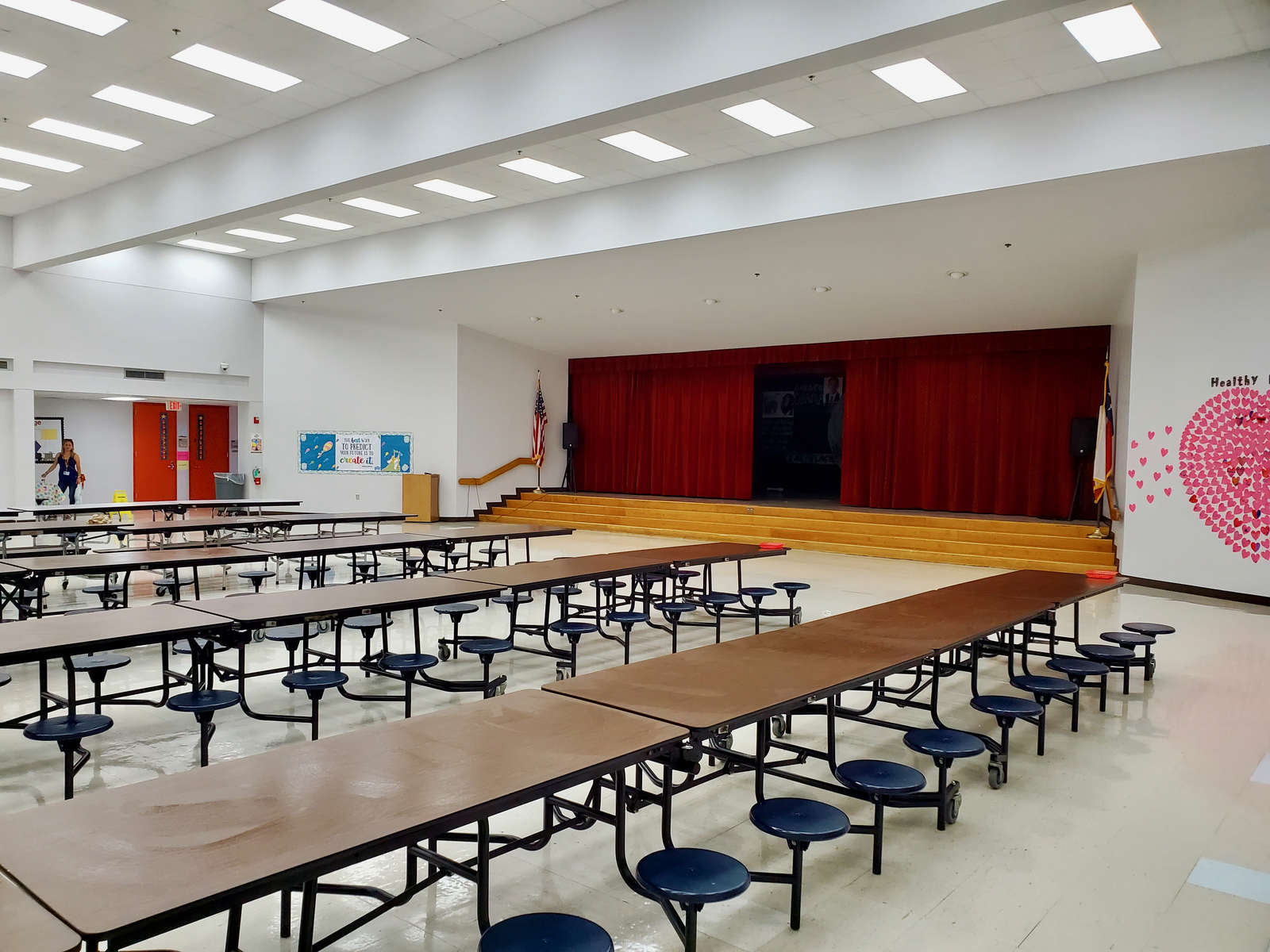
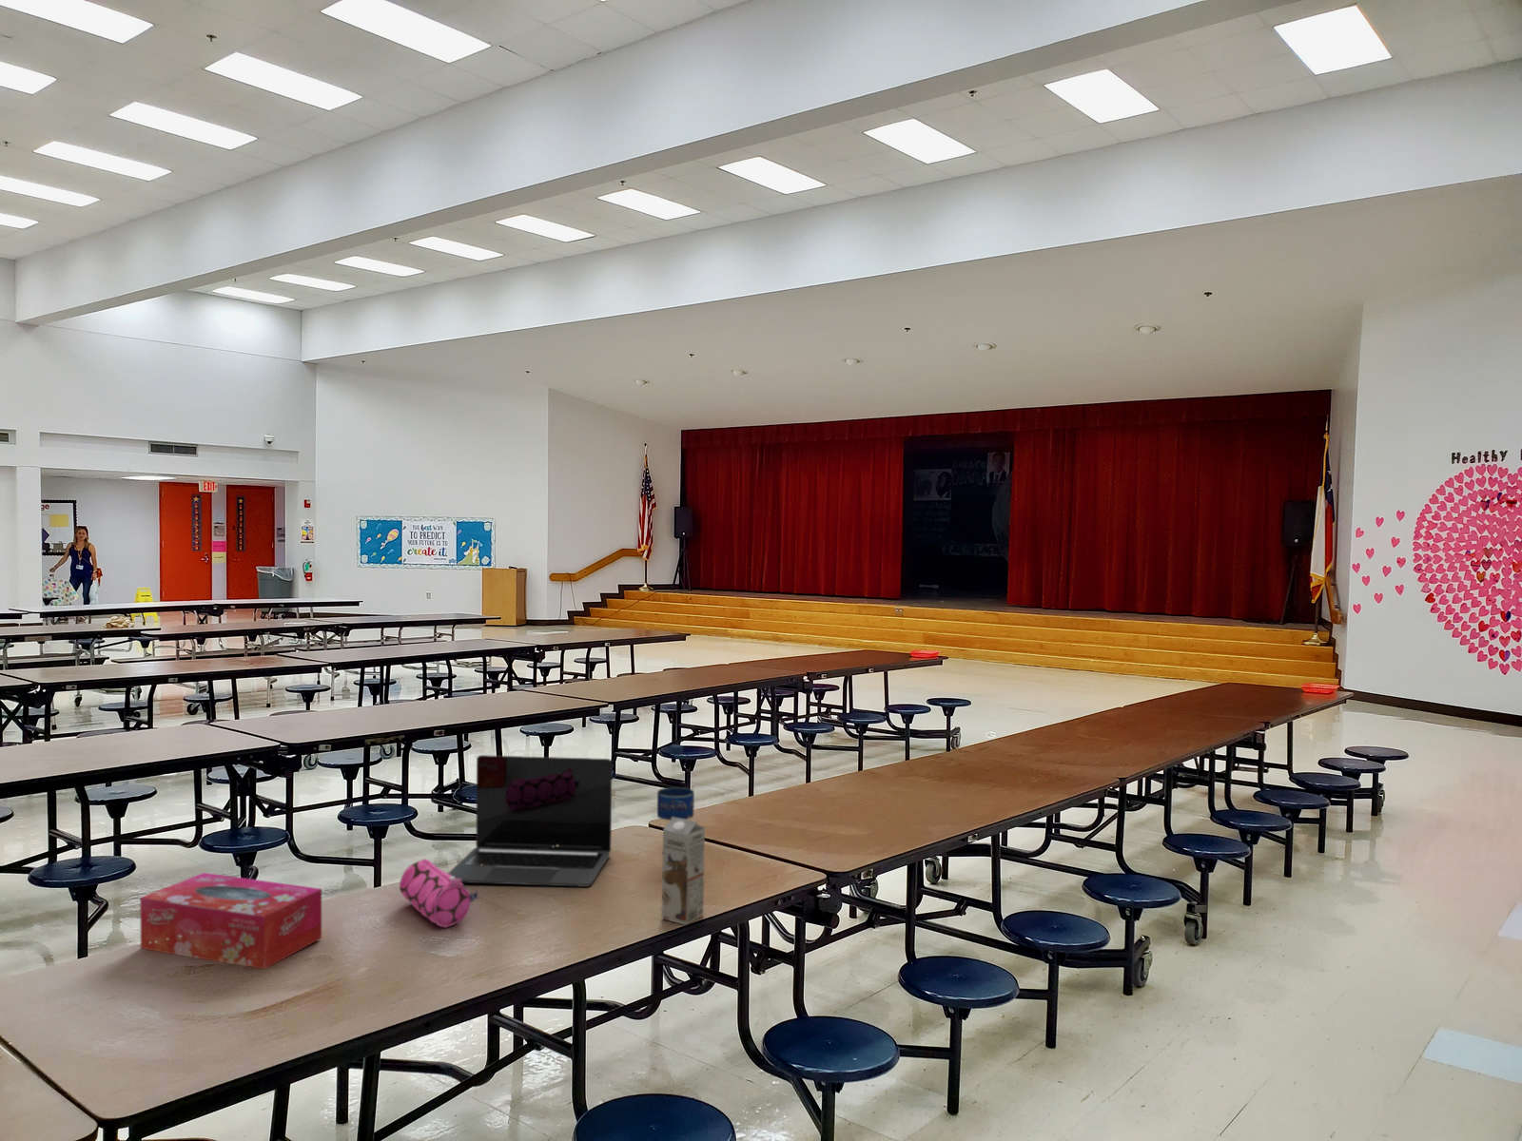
+ tissue box (232, 918)
+ chocolate milk (683, 868)
+ water bottle (676, 799)
+ pencil case (435, 889)
+ laptop (530, 817)
